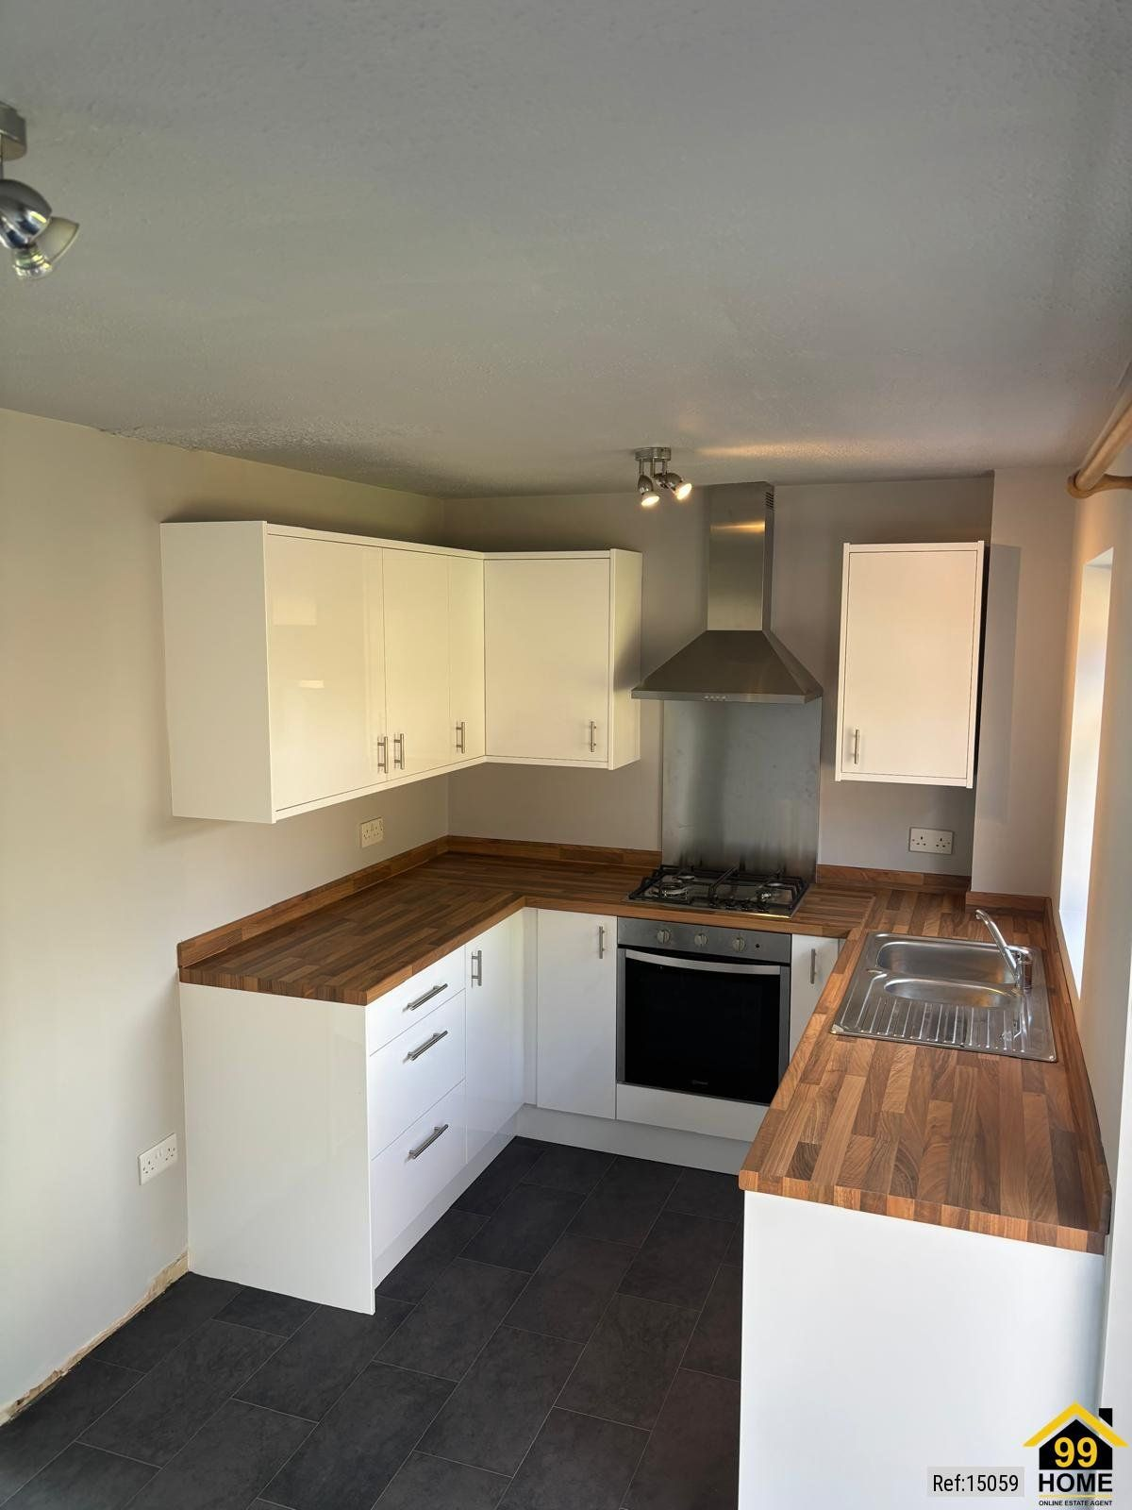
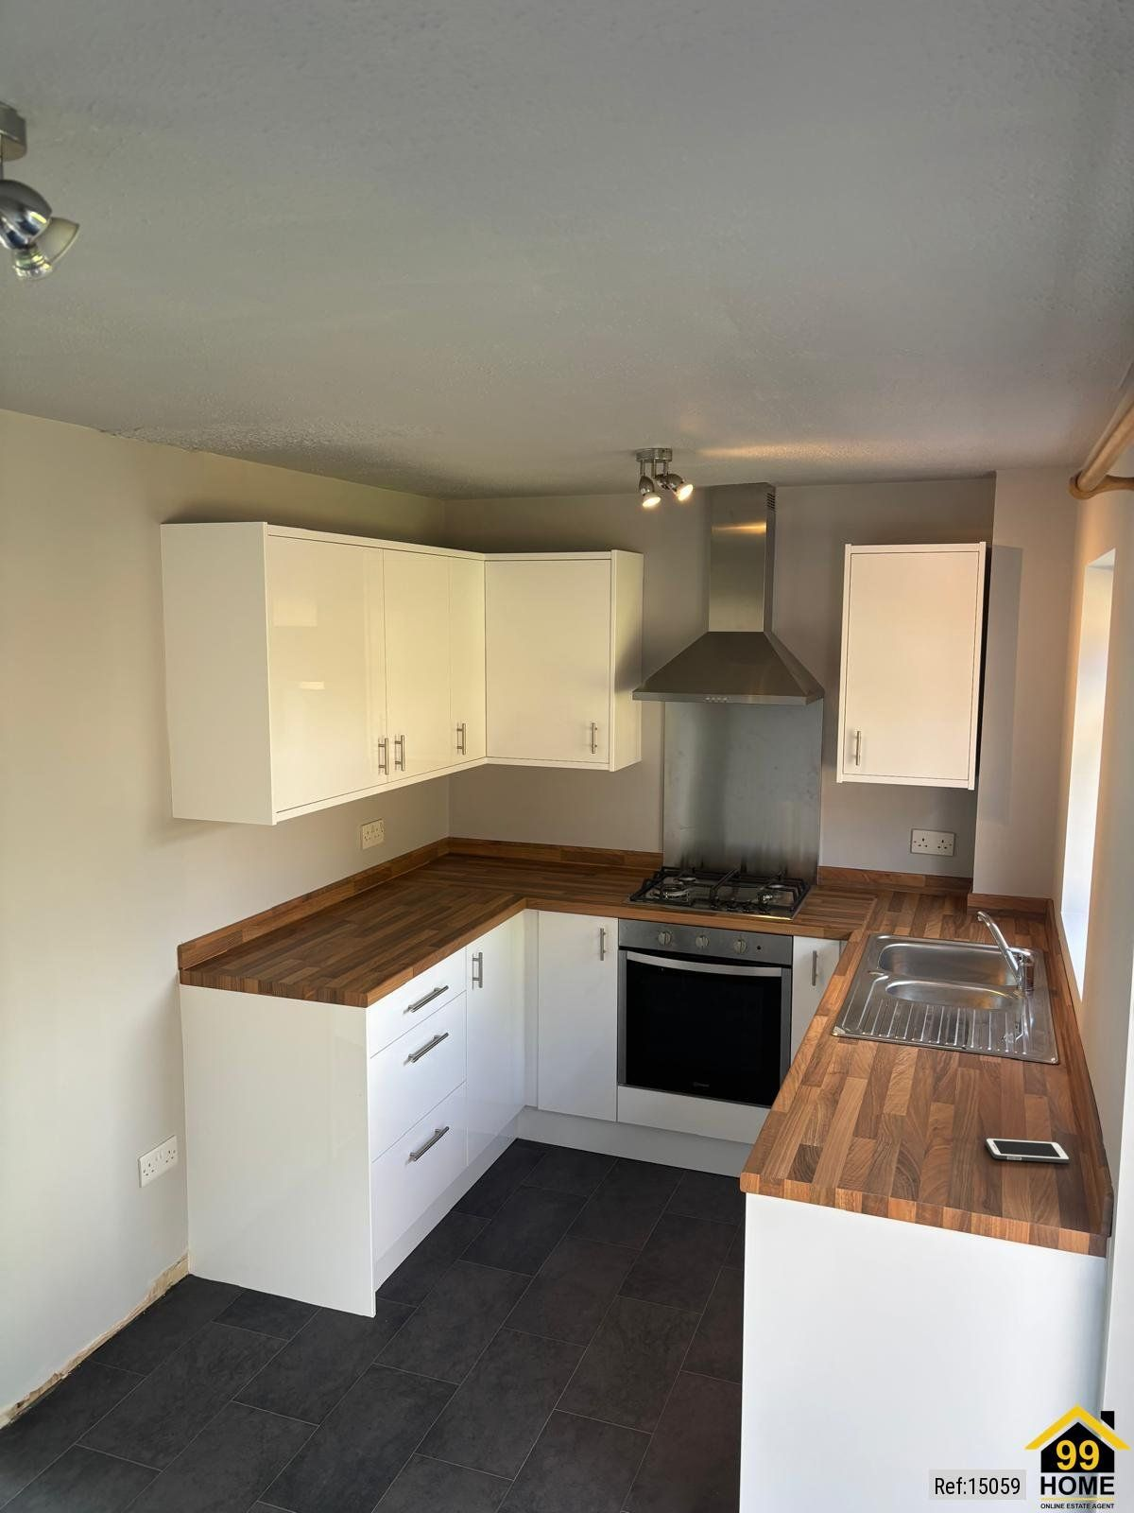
+ cell phone (1027, 1150)
